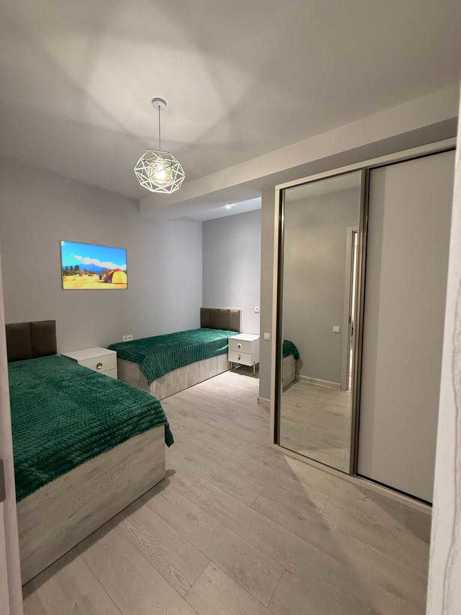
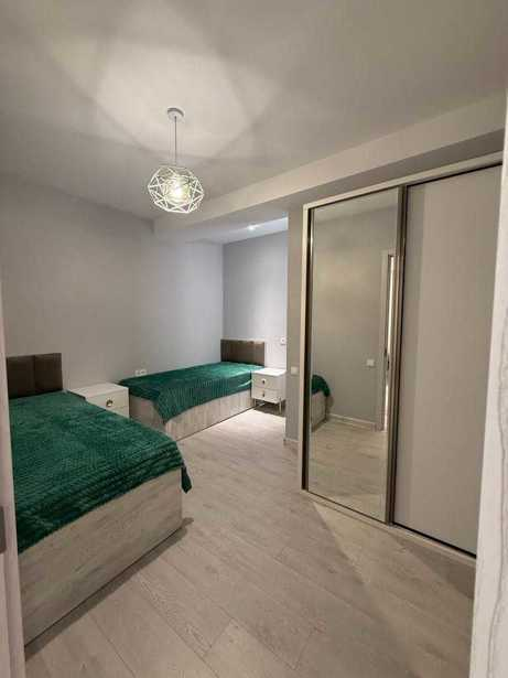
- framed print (97, 267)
